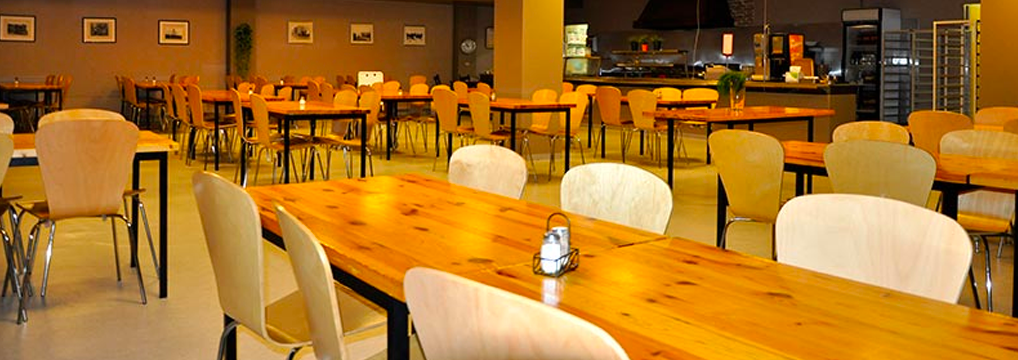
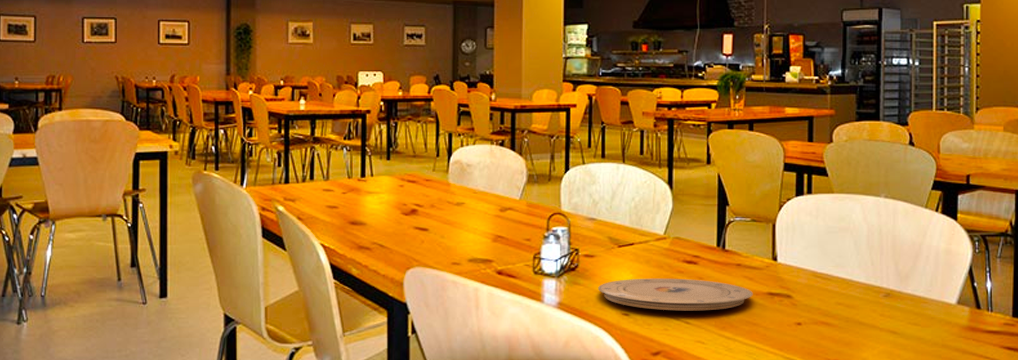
+ plate (674, 293)
